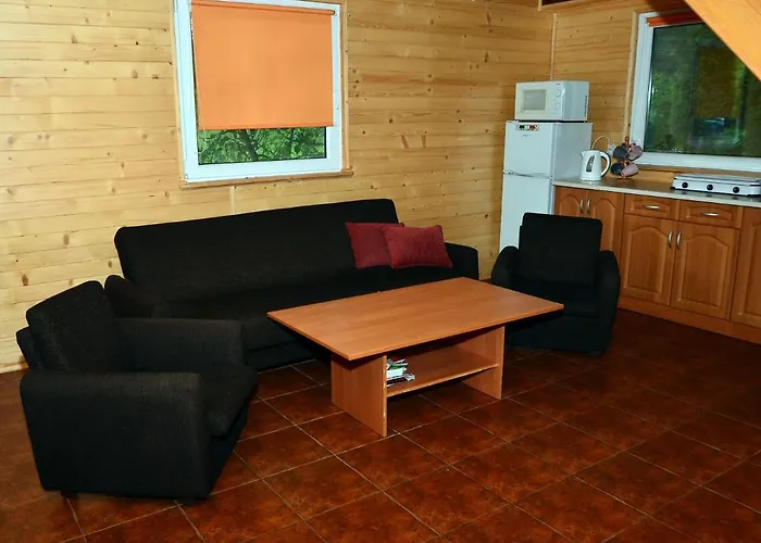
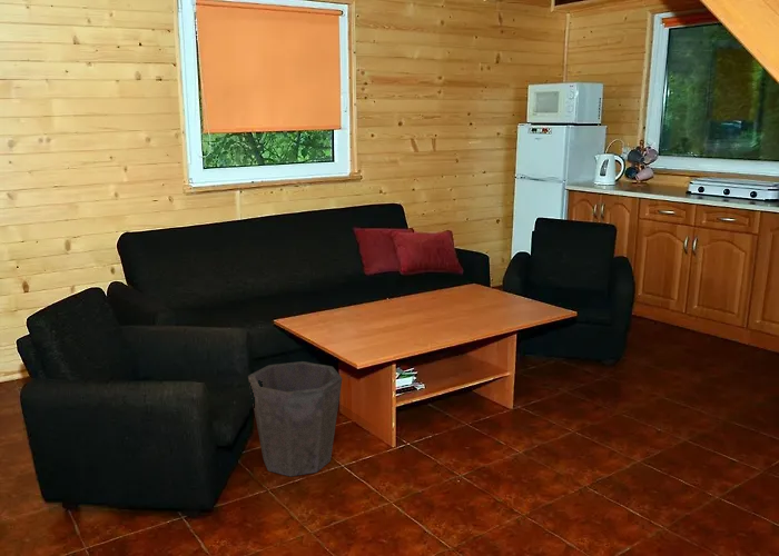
+ waste bin (295, 418)
